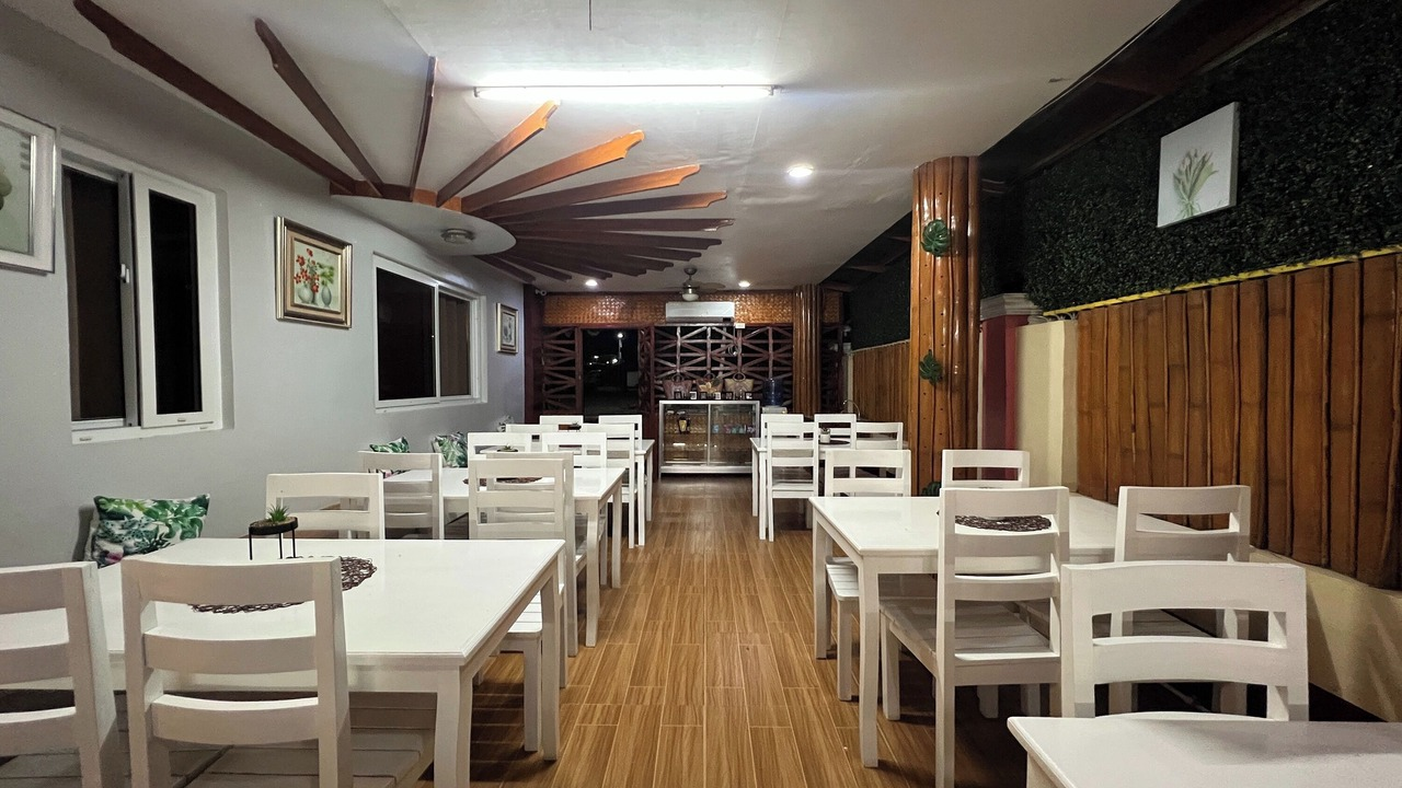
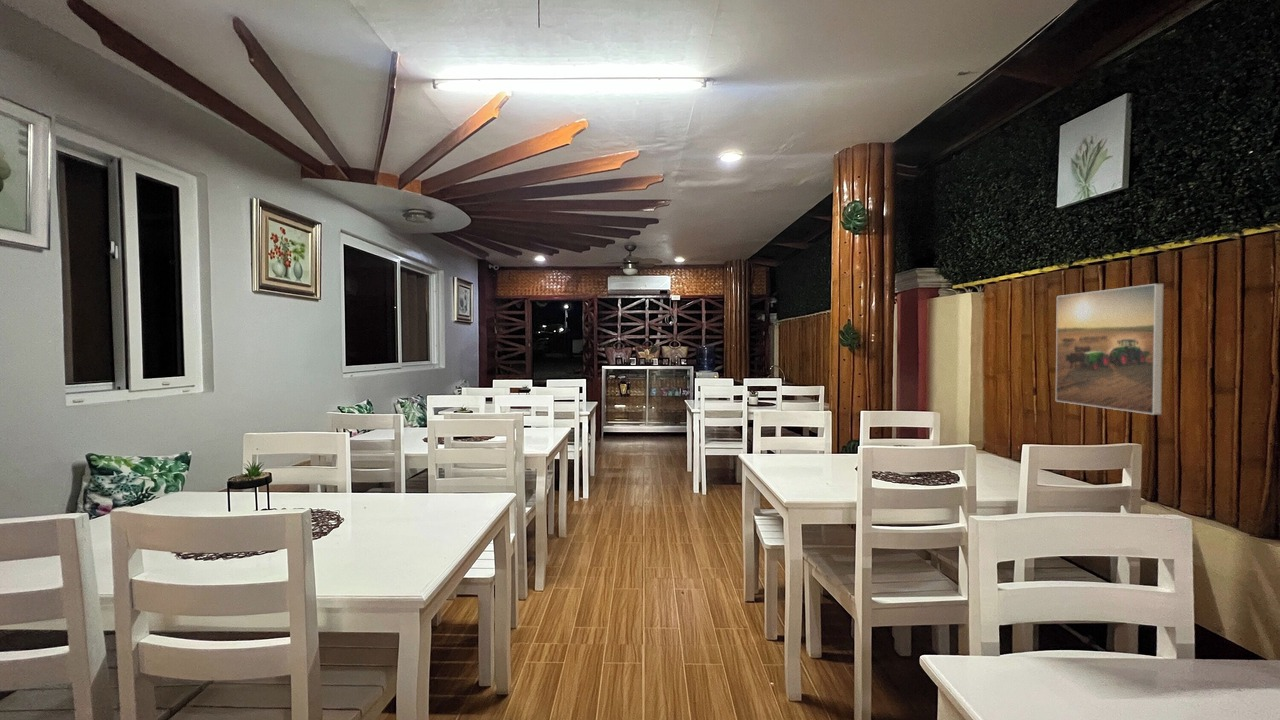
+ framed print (1103, 349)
